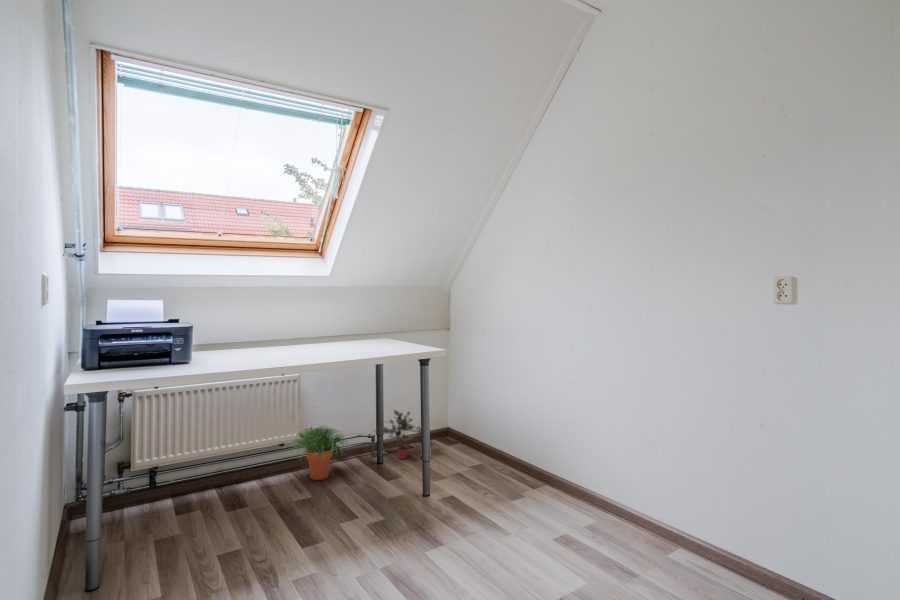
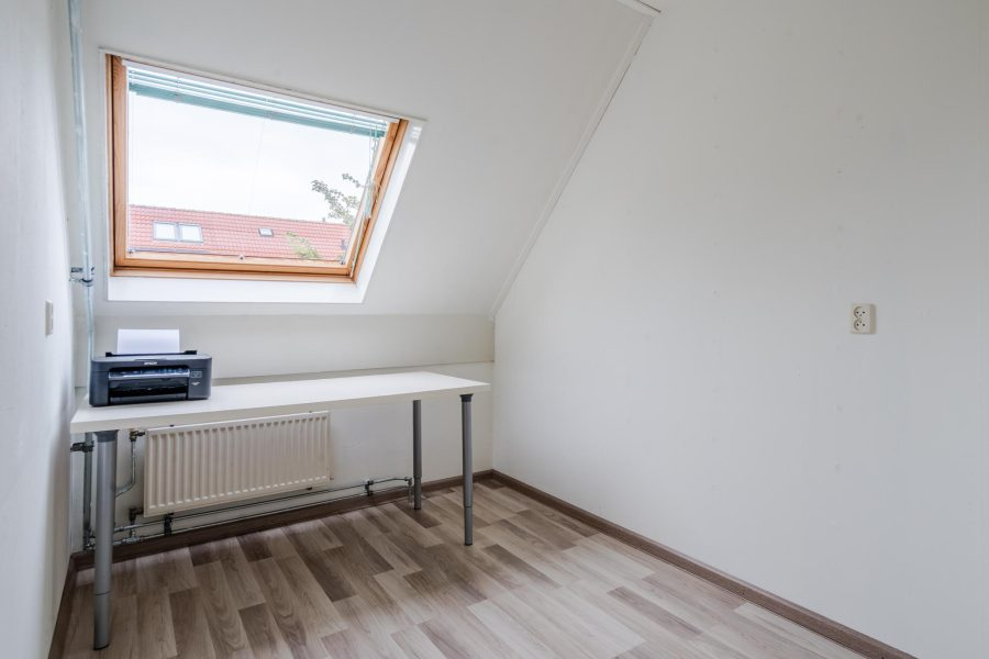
- potted plant (403, 432)
- potted plant (319, 451)
